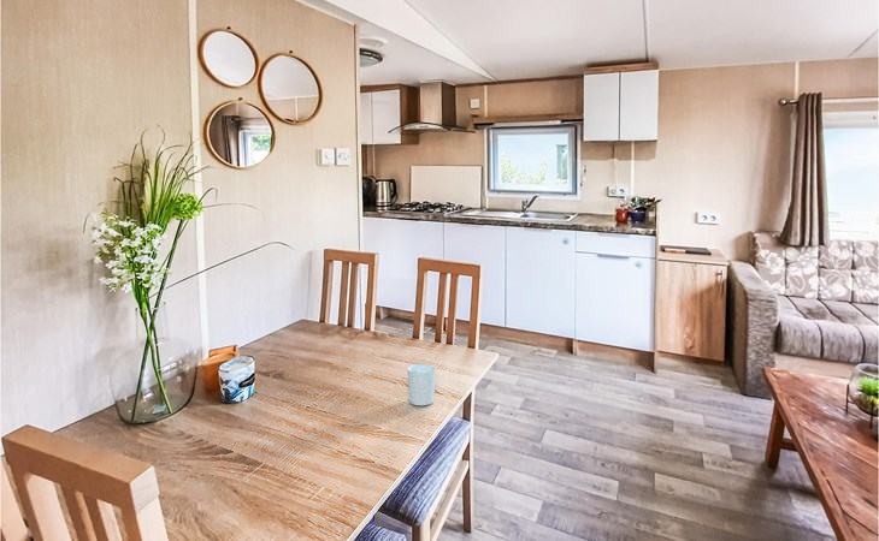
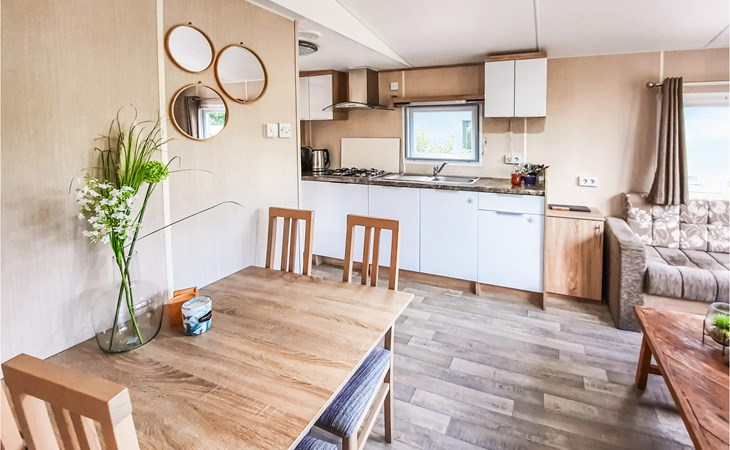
- cup (421, 385)
